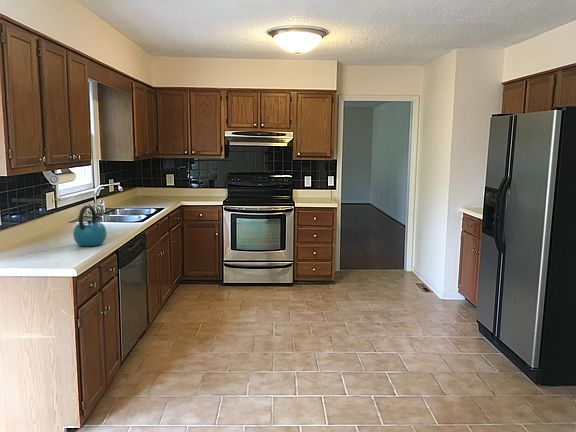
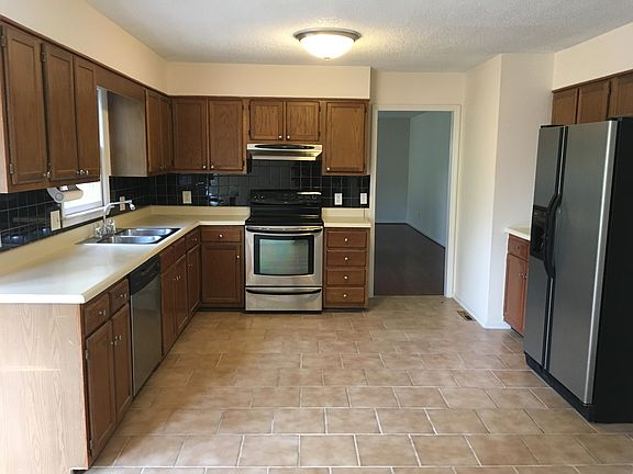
- kettle (90, 224)
